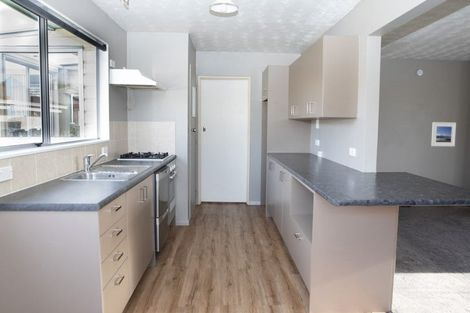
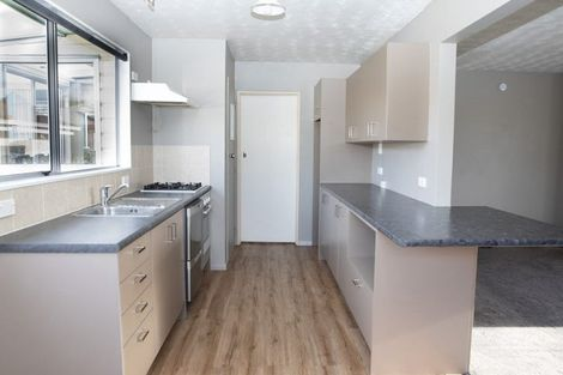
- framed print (443, 134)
